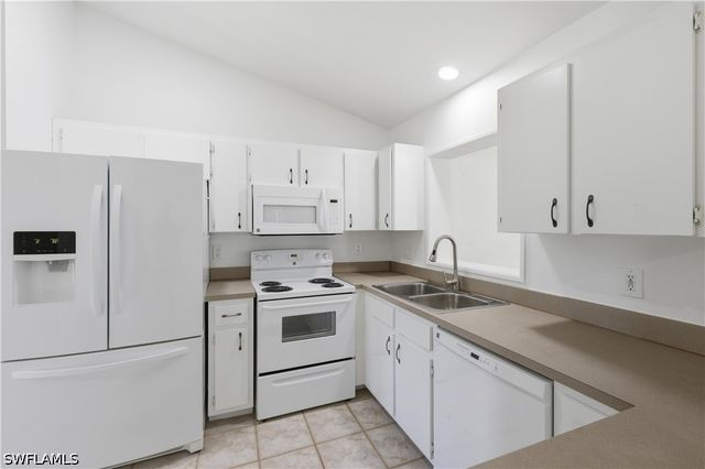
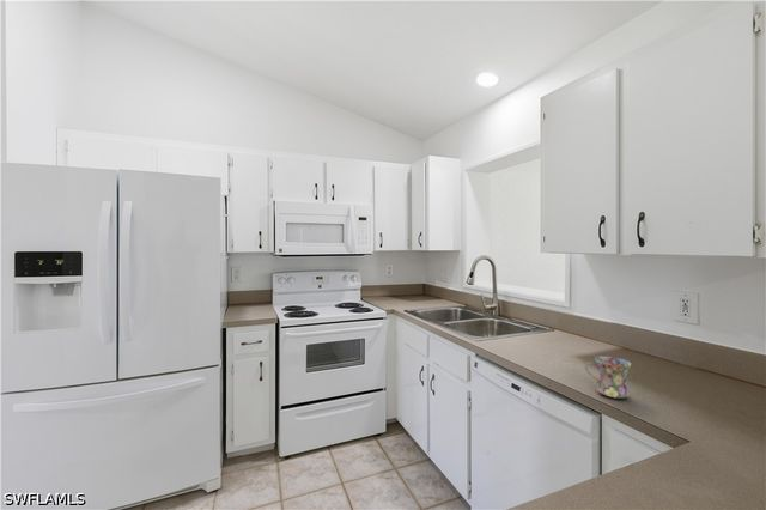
+ mug (607, 376)
